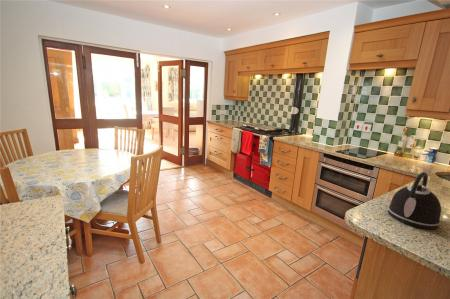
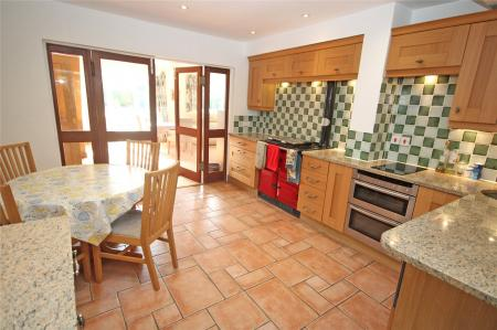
- kettle (417, 195)
